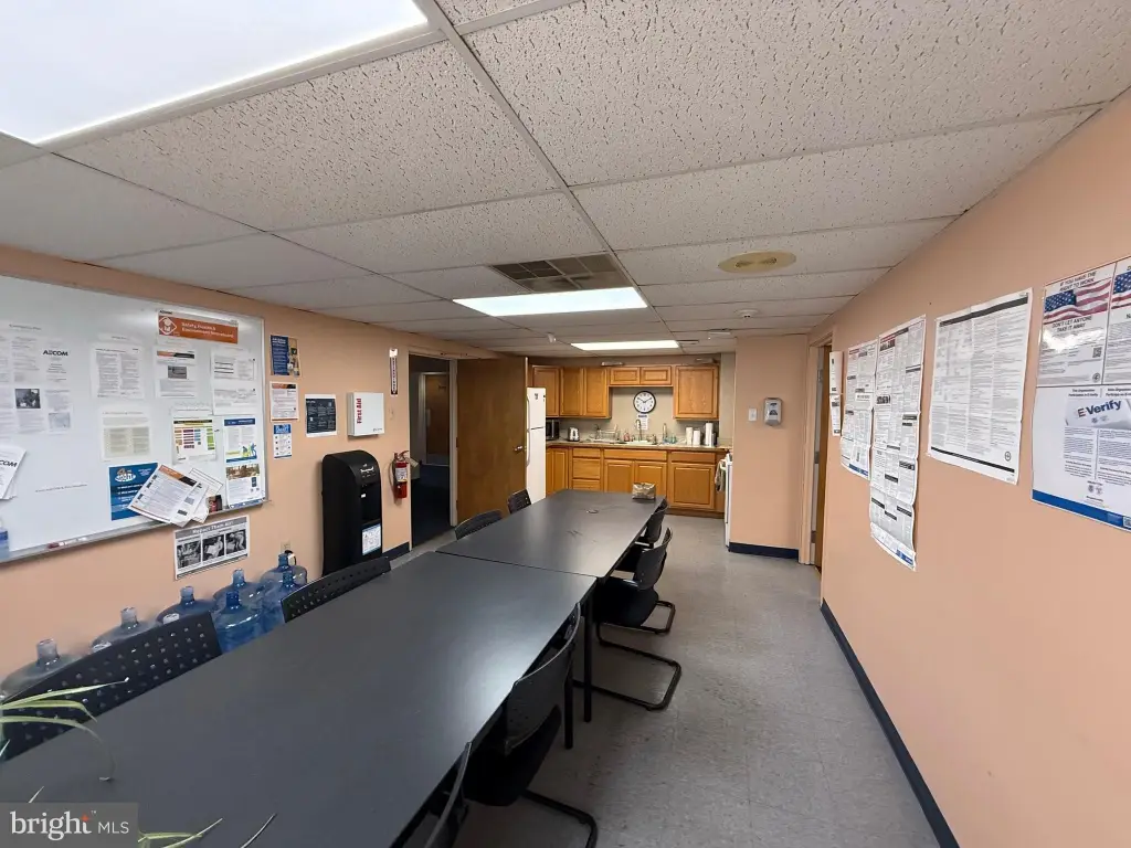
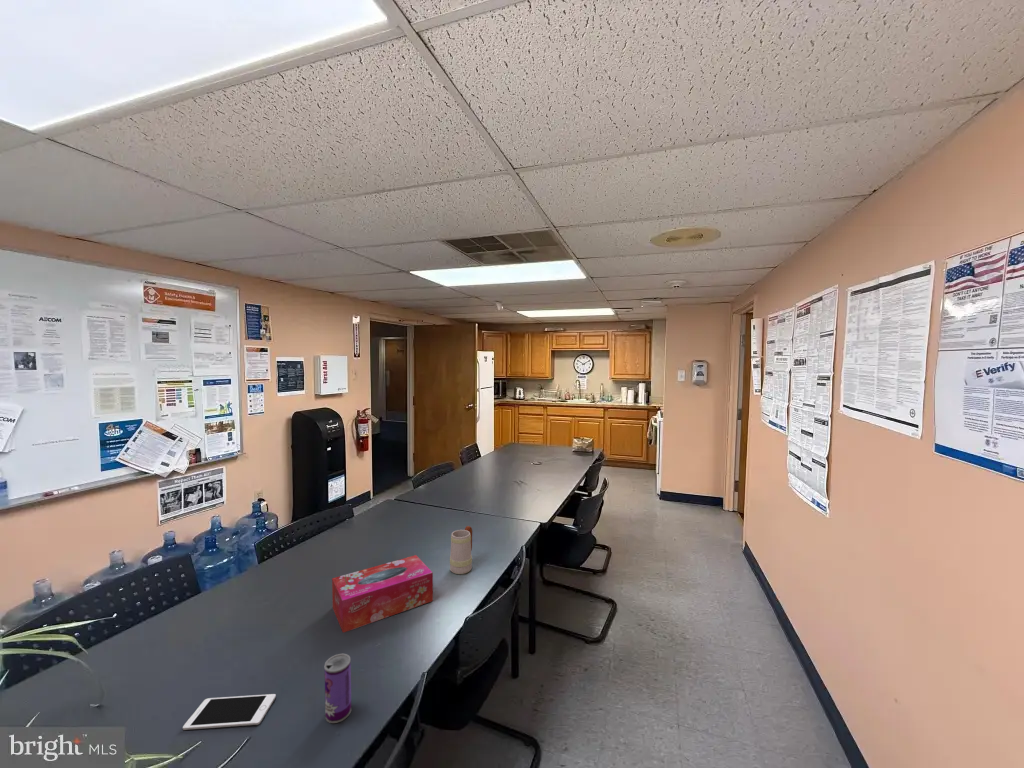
+ cell phone (231, 711)
+ tissue box (383, 589)
+ mug (463, 548)
+ beverage can (338, 687)
